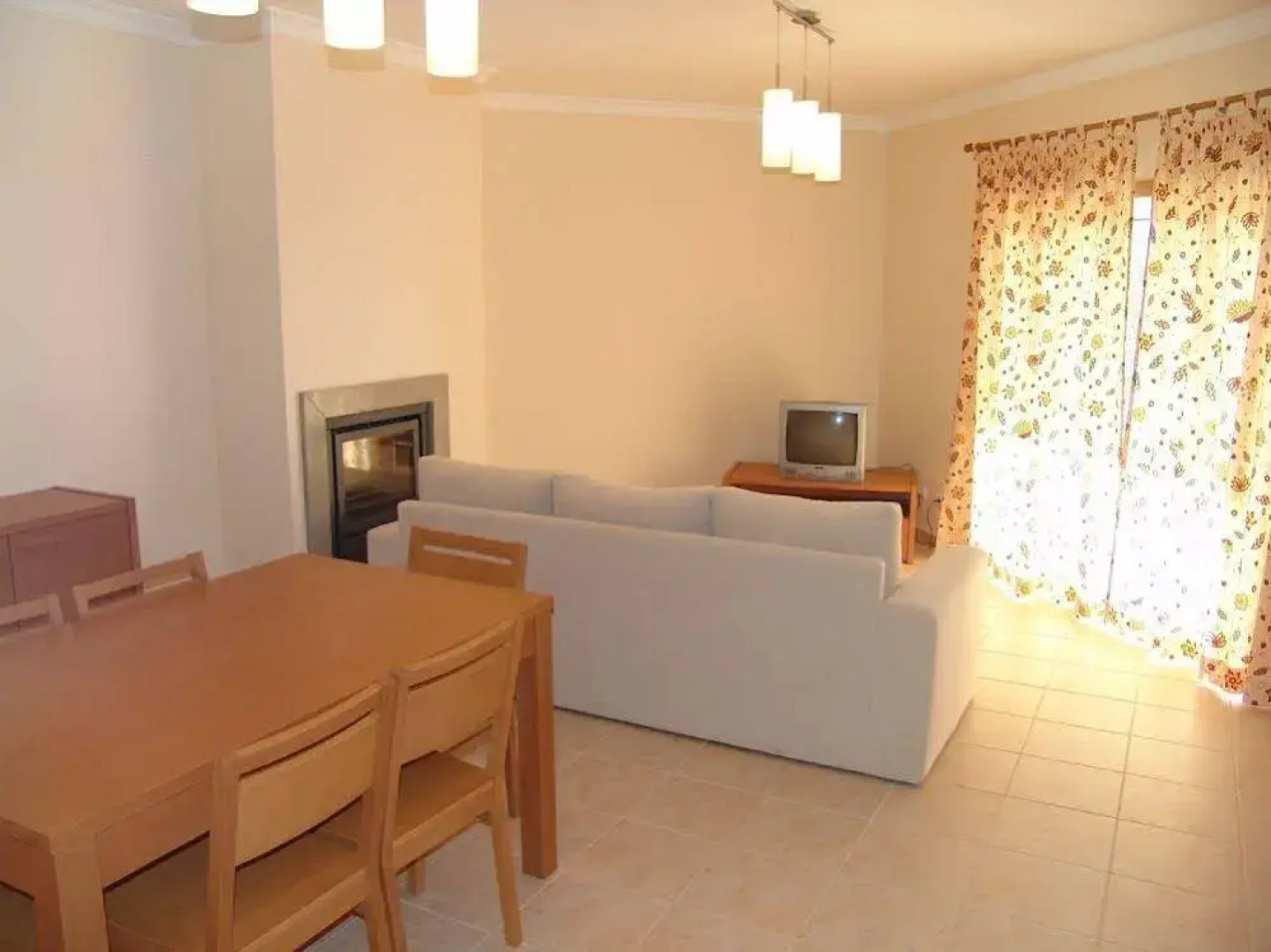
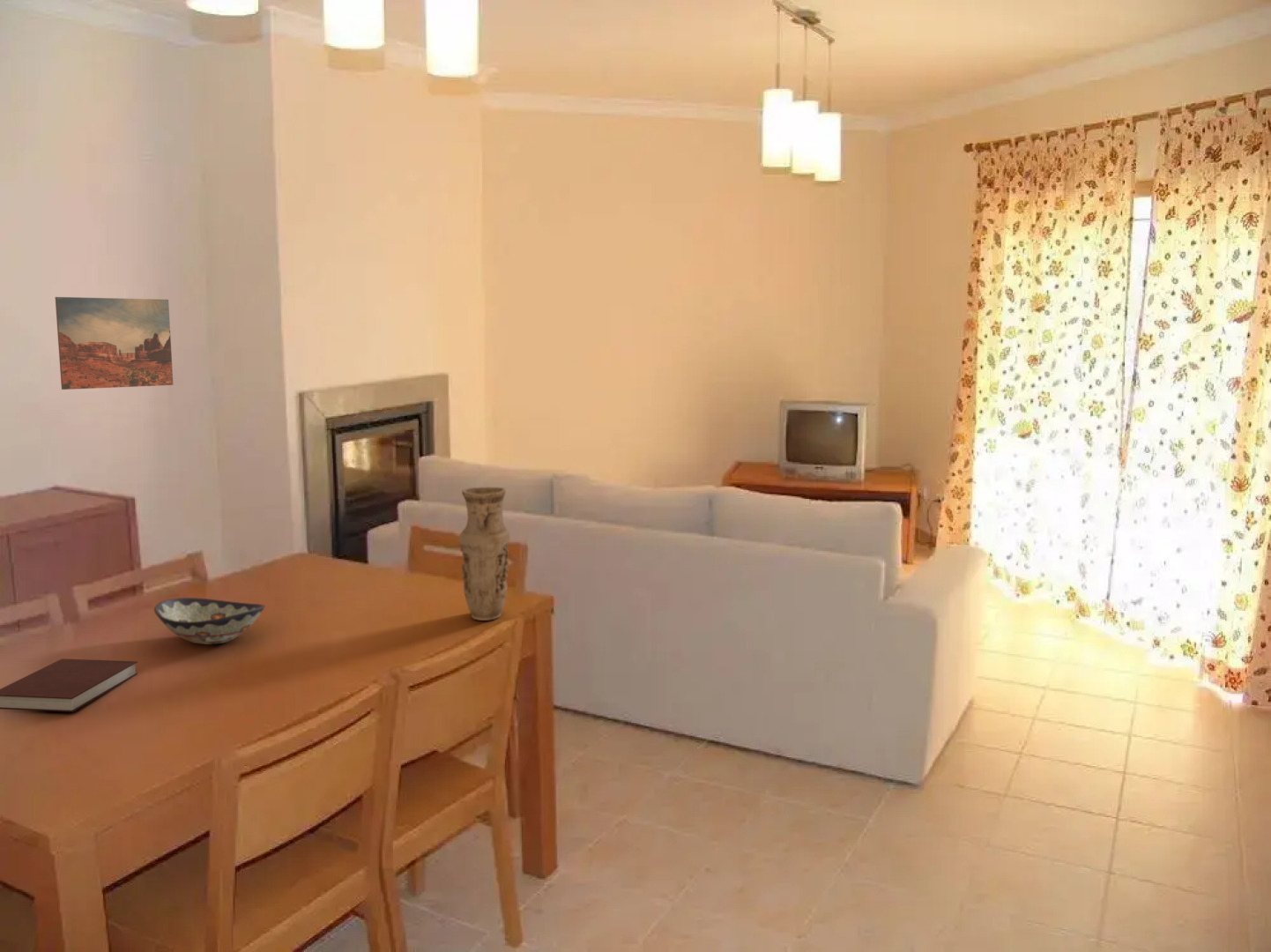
+ vase (485, 553)
+ decorative bowl (211, 622)
+ wall art (116, 343)
+ notebook (66, 683)
